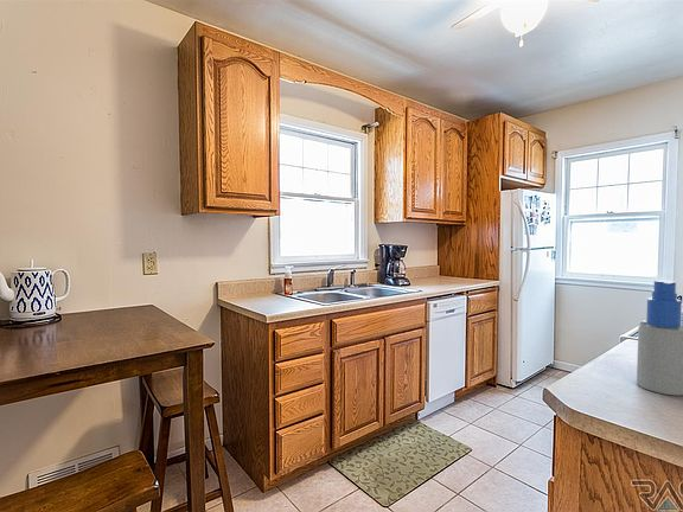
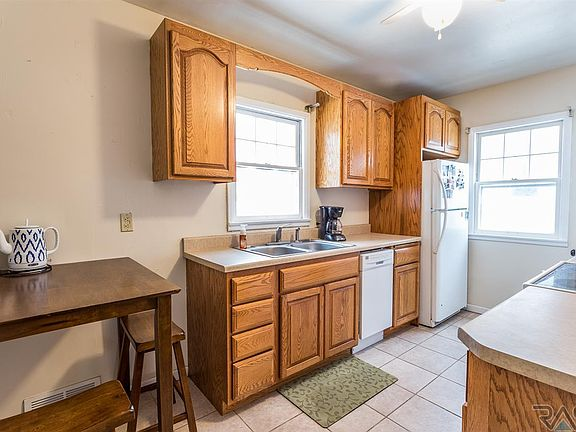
- spray bottle (663, 334)
